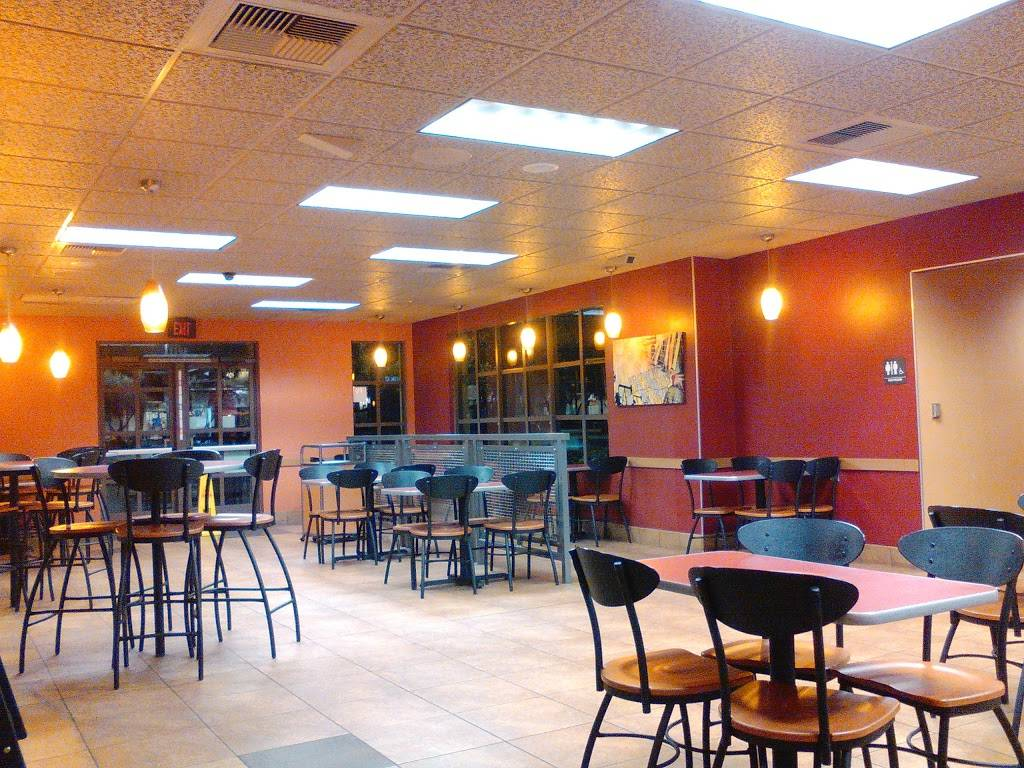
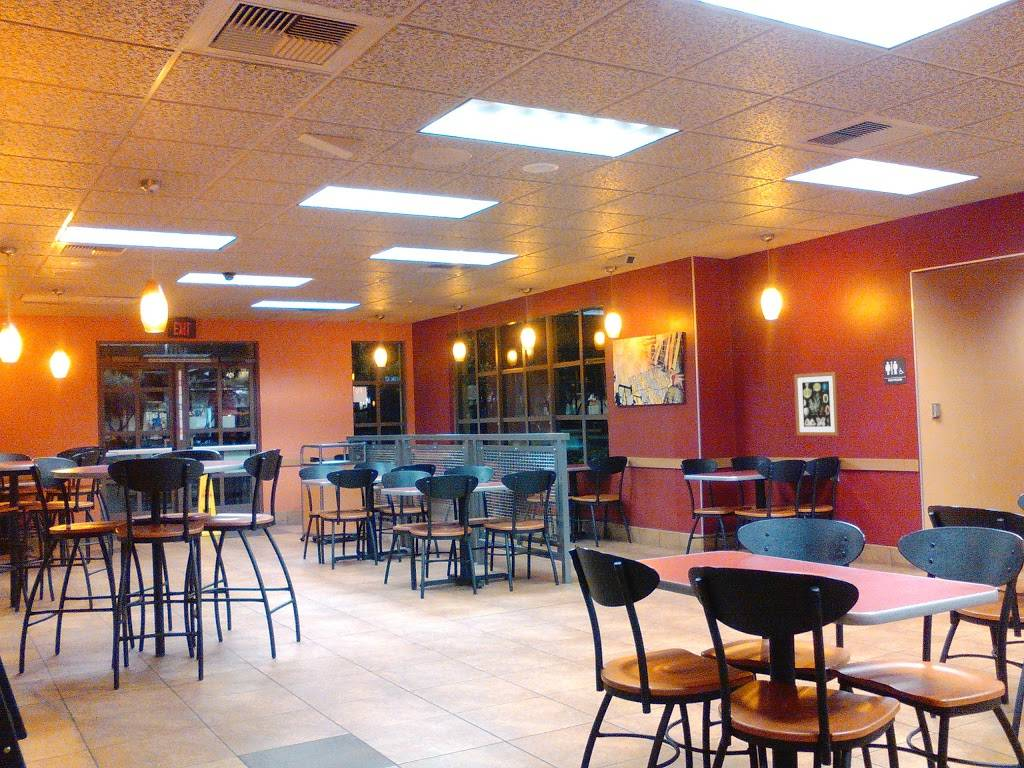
+ wall art (815, 404)
